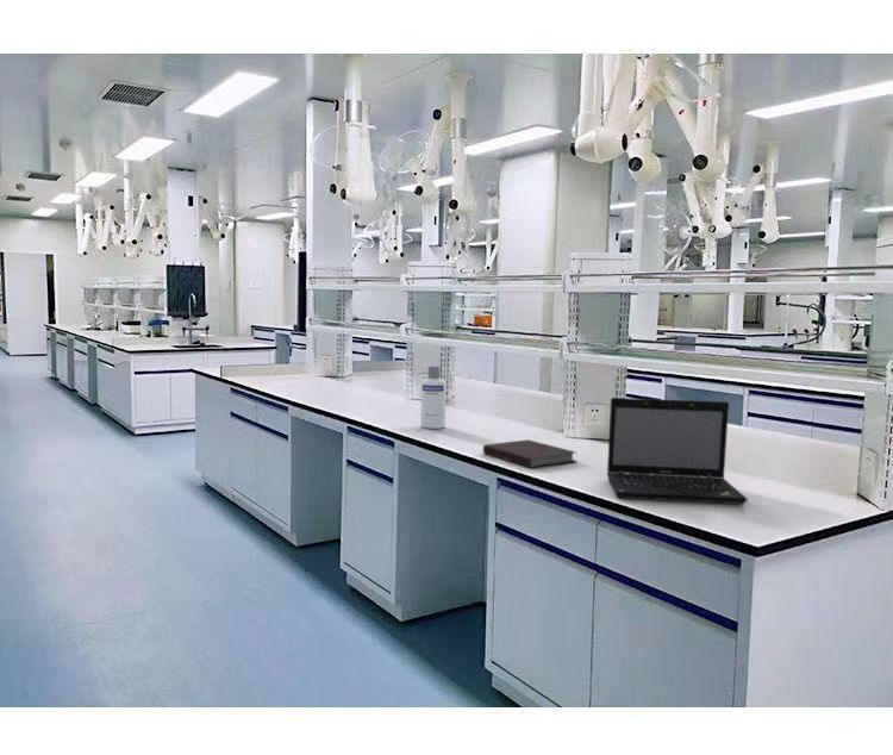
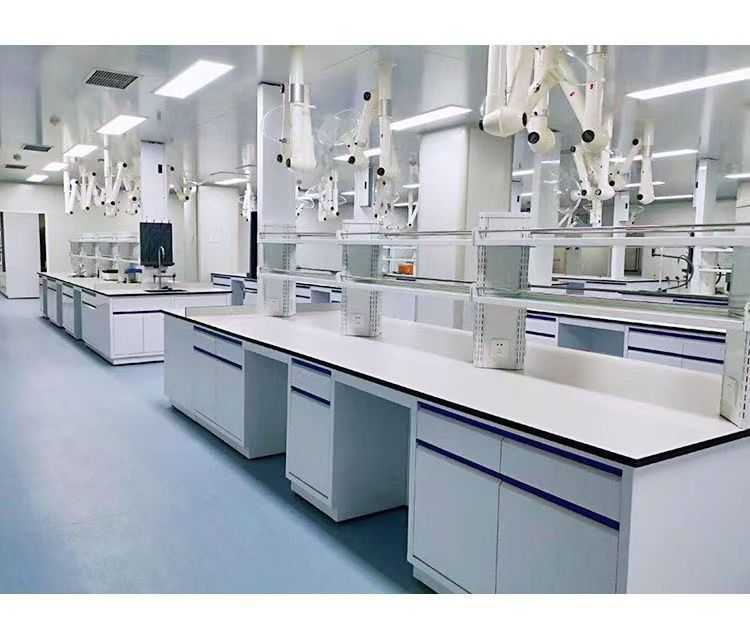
- laptop (674, 448)
- notebook (529, 453)
- screw cap bottle (433, 397)
